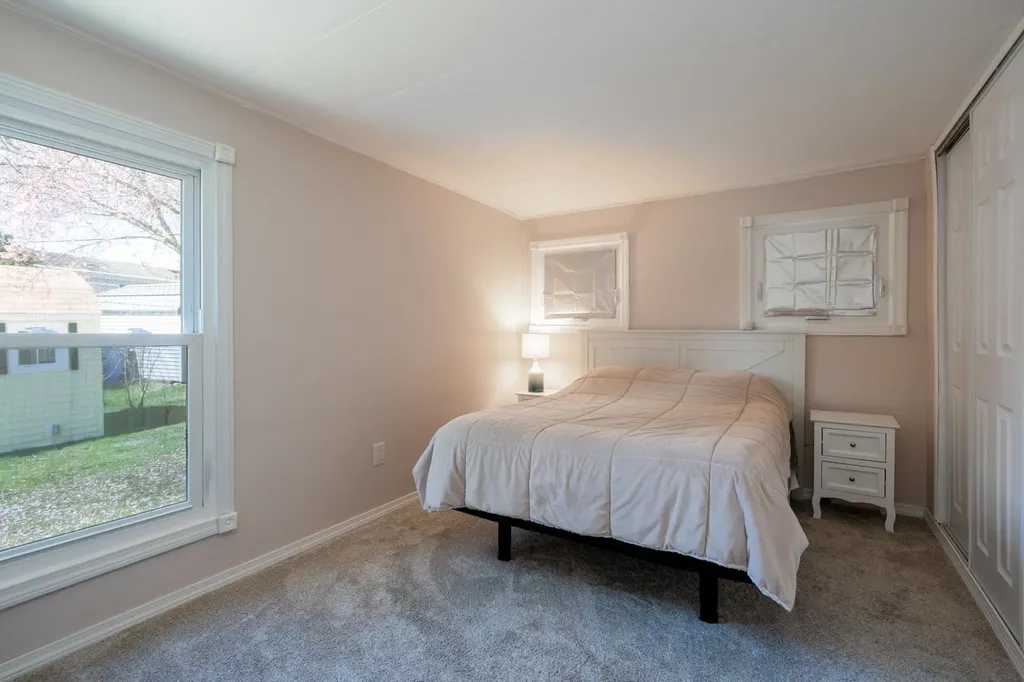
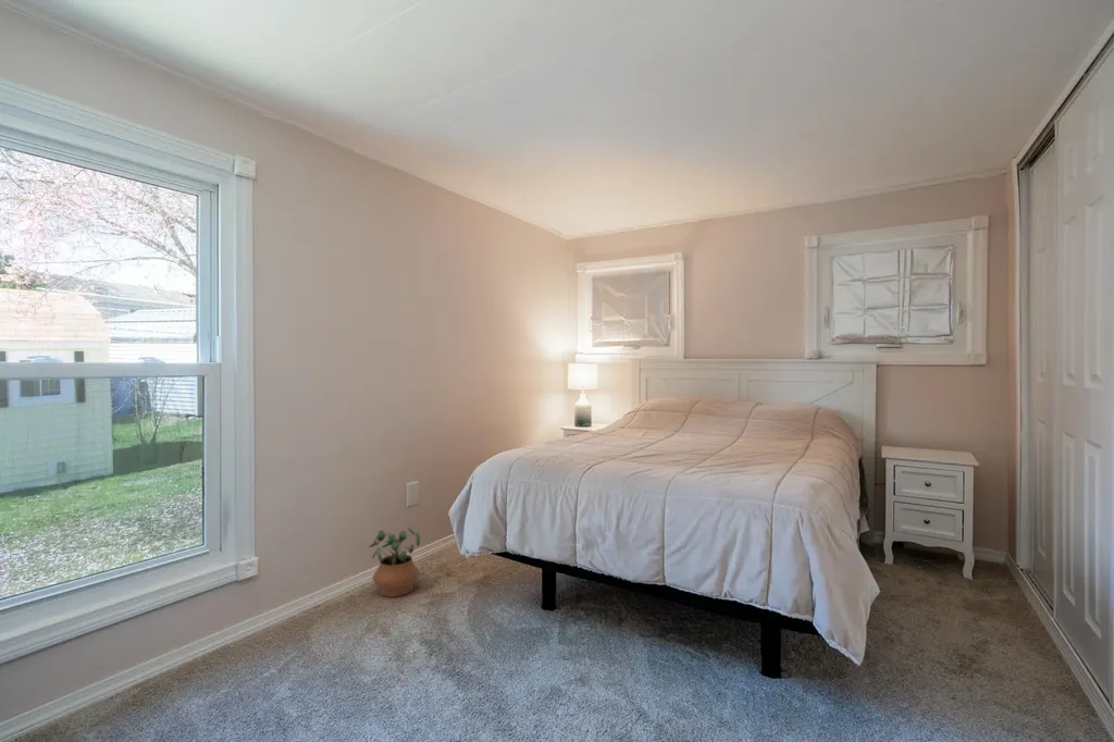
+ potted plant (392, 558)
